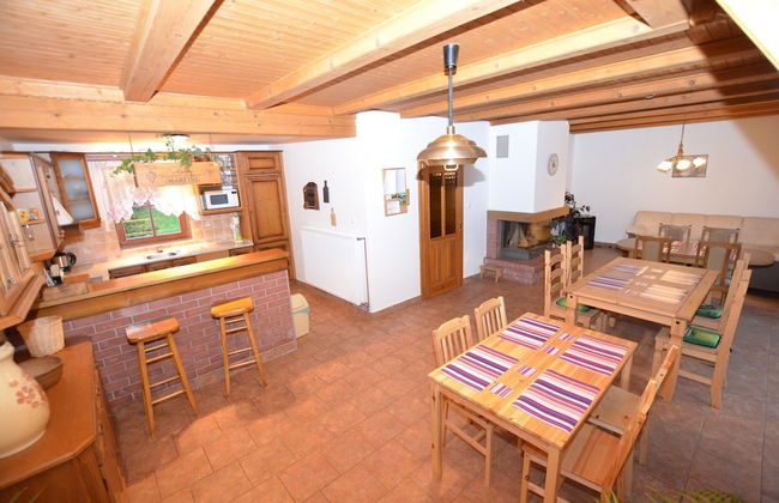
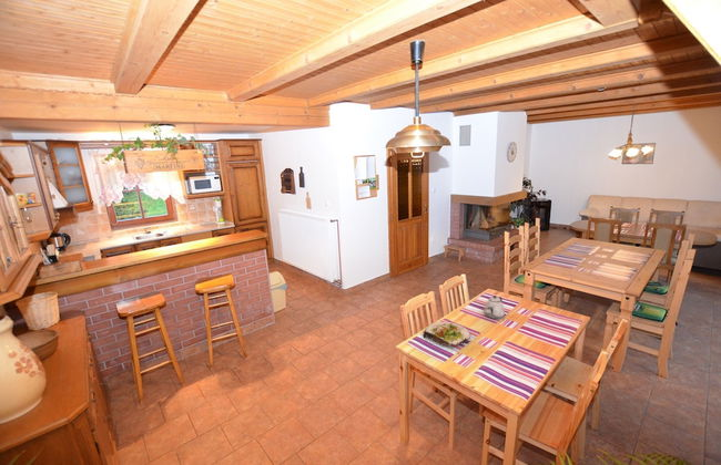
+ teapot (492, 306)
+ salad plate (447, 331)
